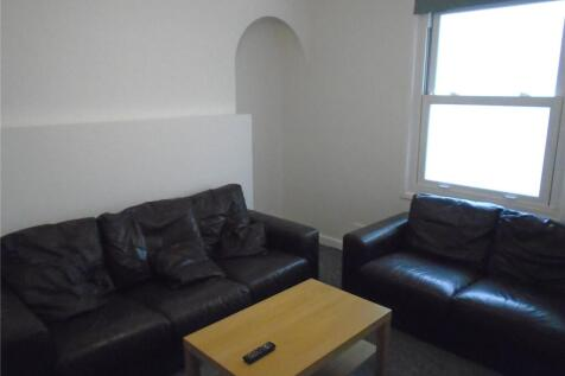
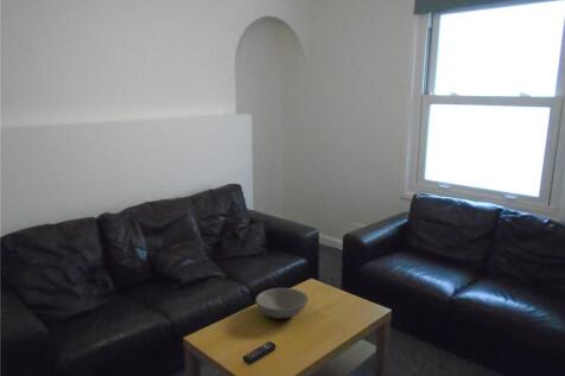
+ bowl (281, 305)
